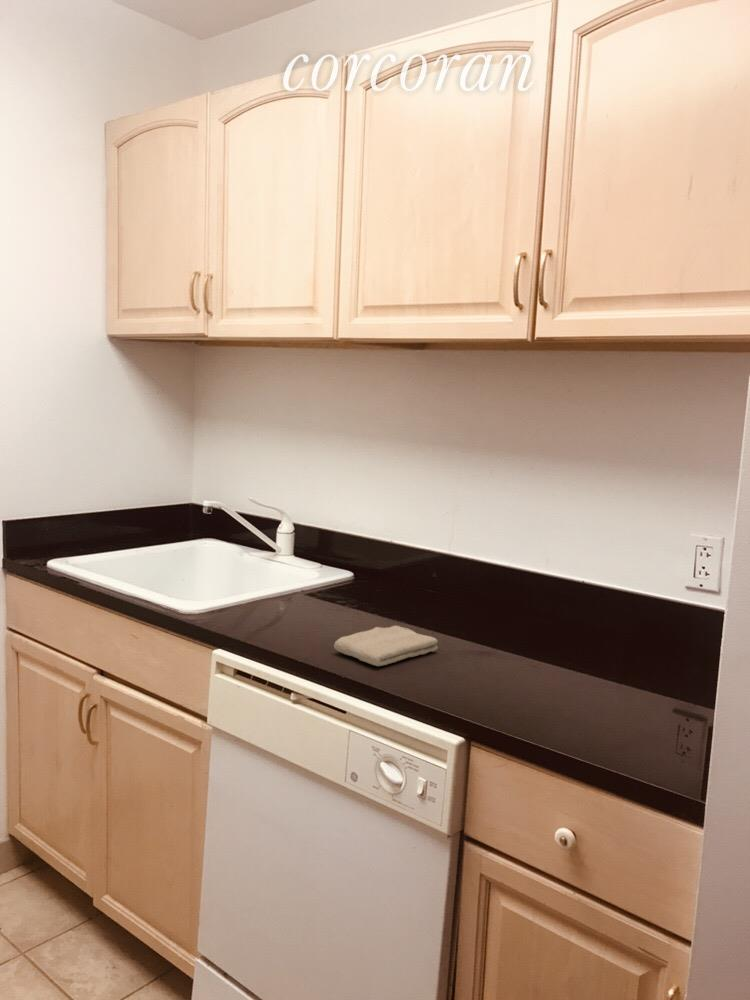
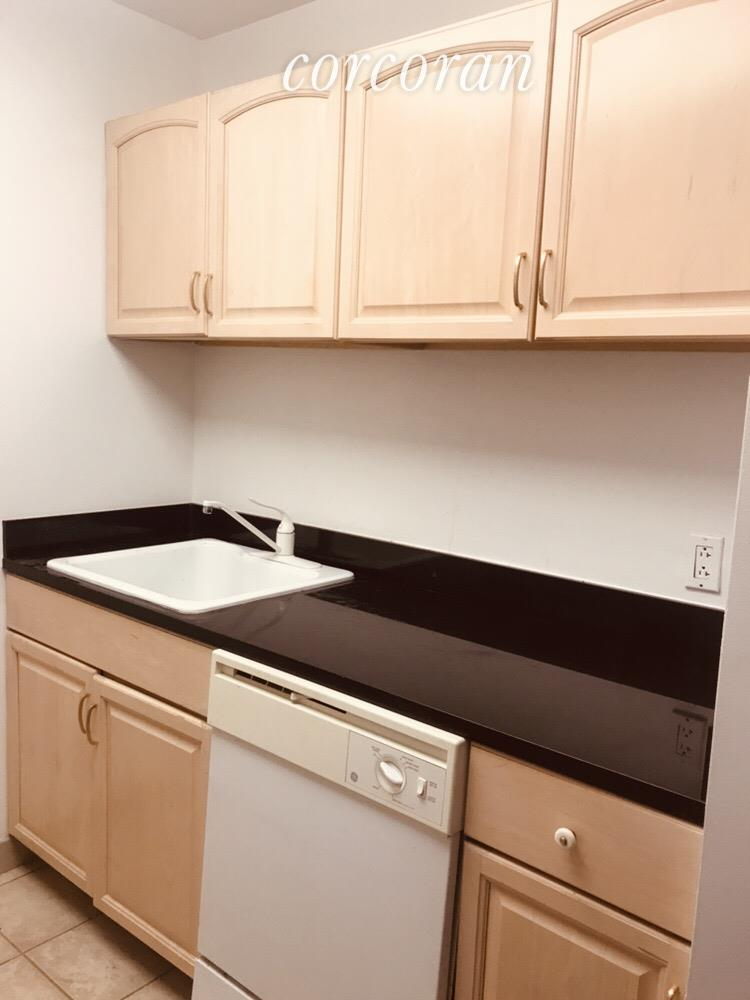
- washcloth (387, 644)
